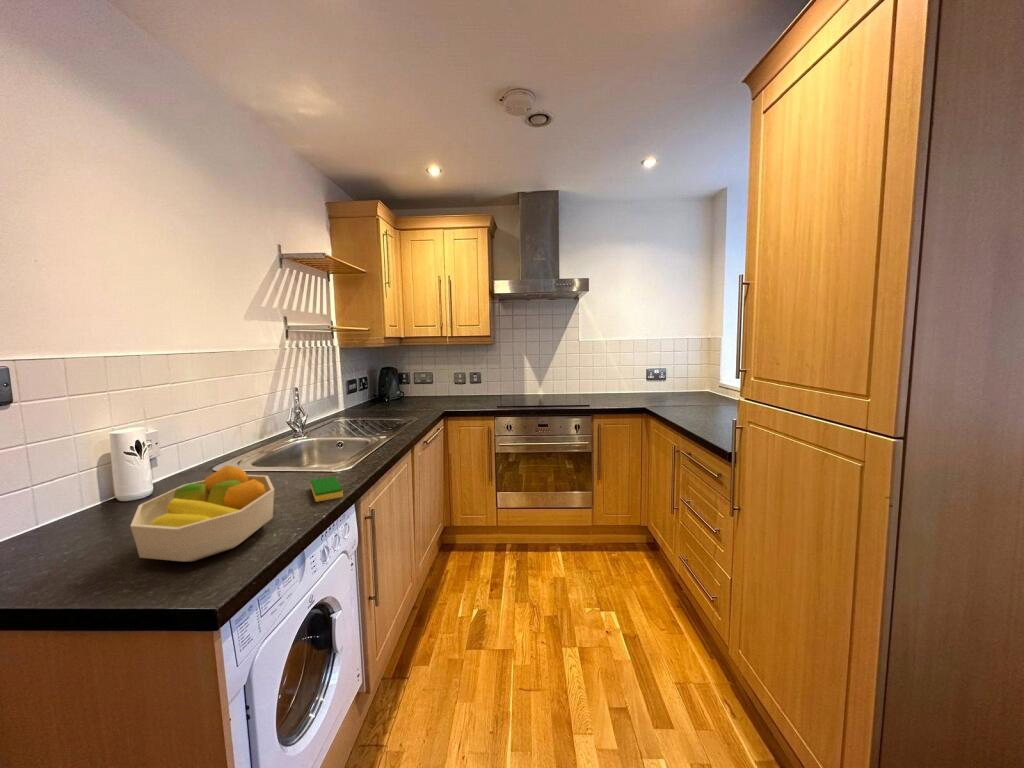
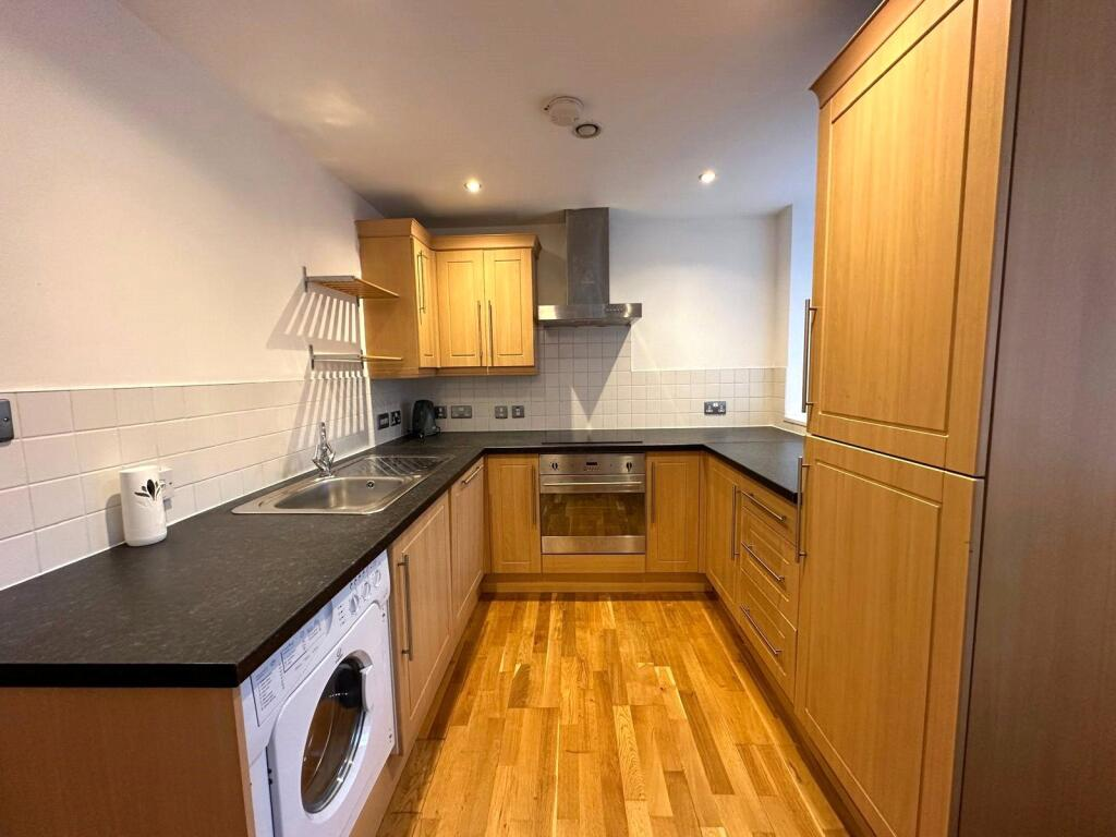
- fruit bowl (210, 507)
- dish sponge (326, 488)
